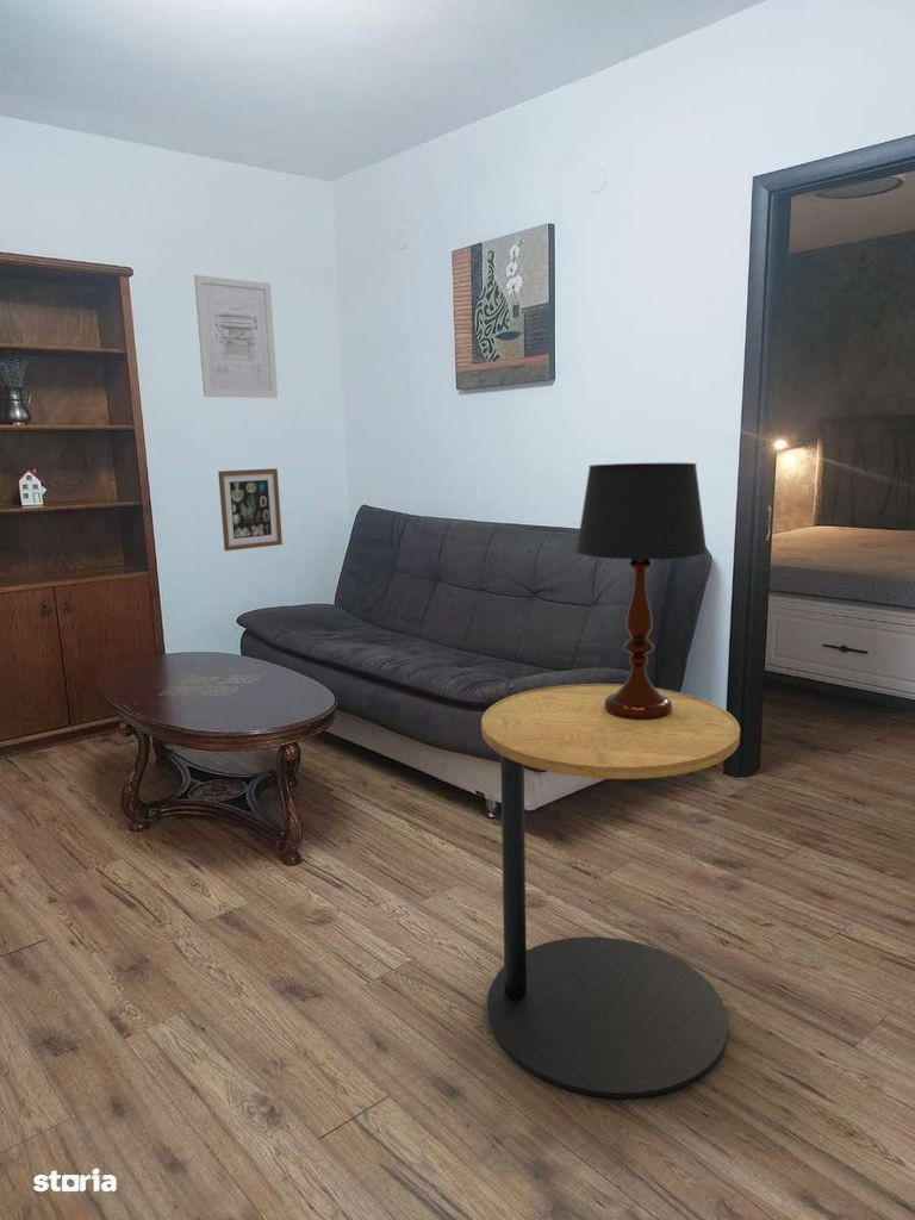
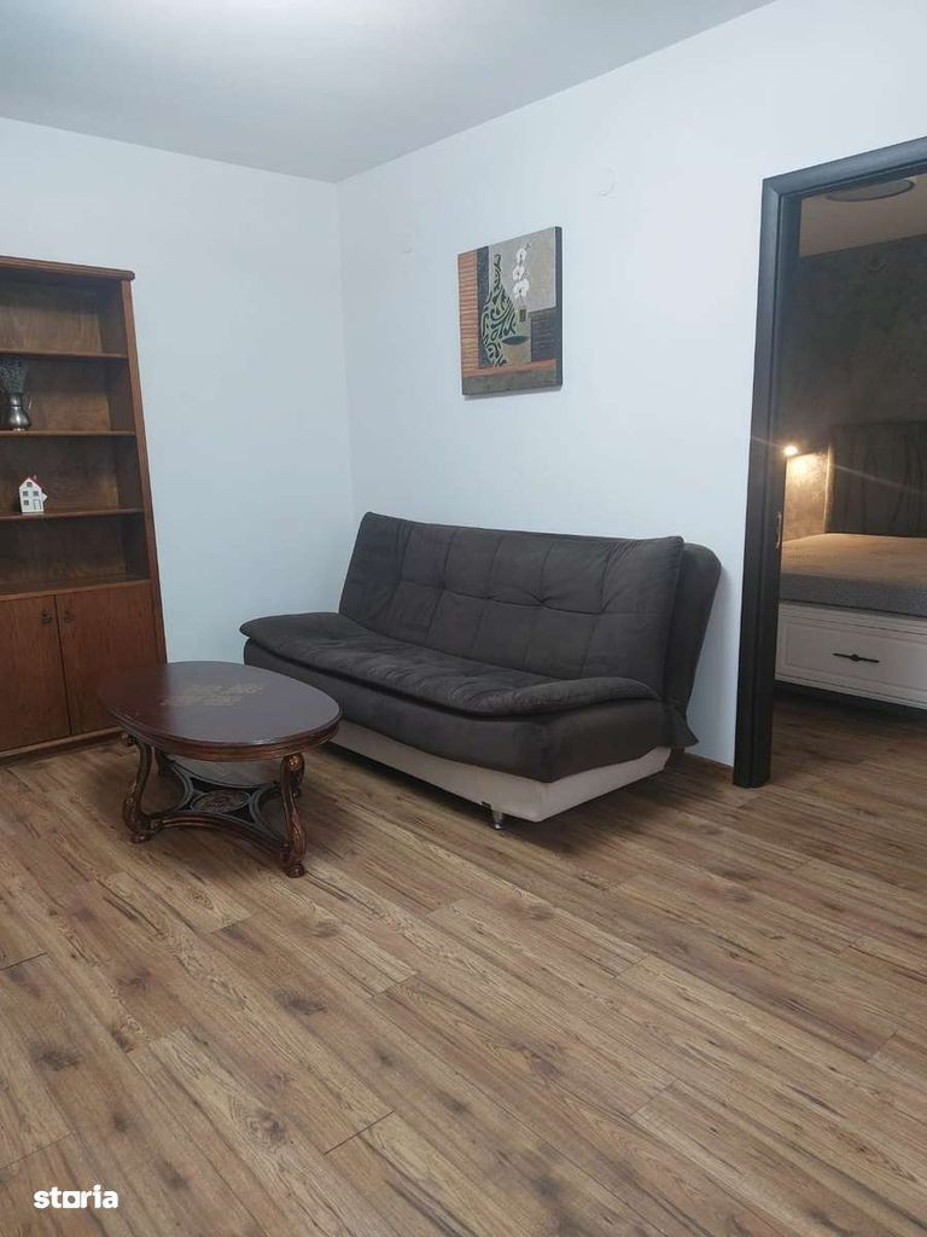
- wall art (250, 509)
- table lamp (640, 587)
- wall art (237, 338)
- side table (597, 936)
